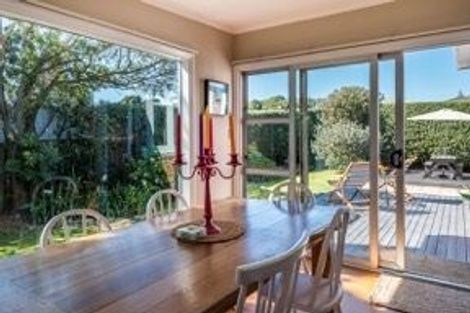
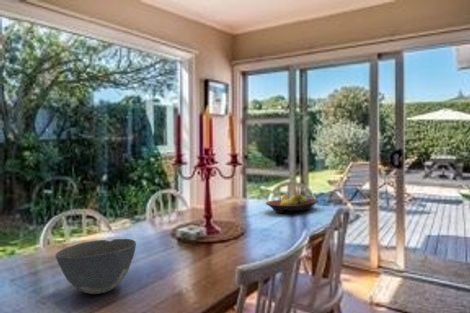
+ bowl (96, 267)
+ fruit bowl (292, 202)
